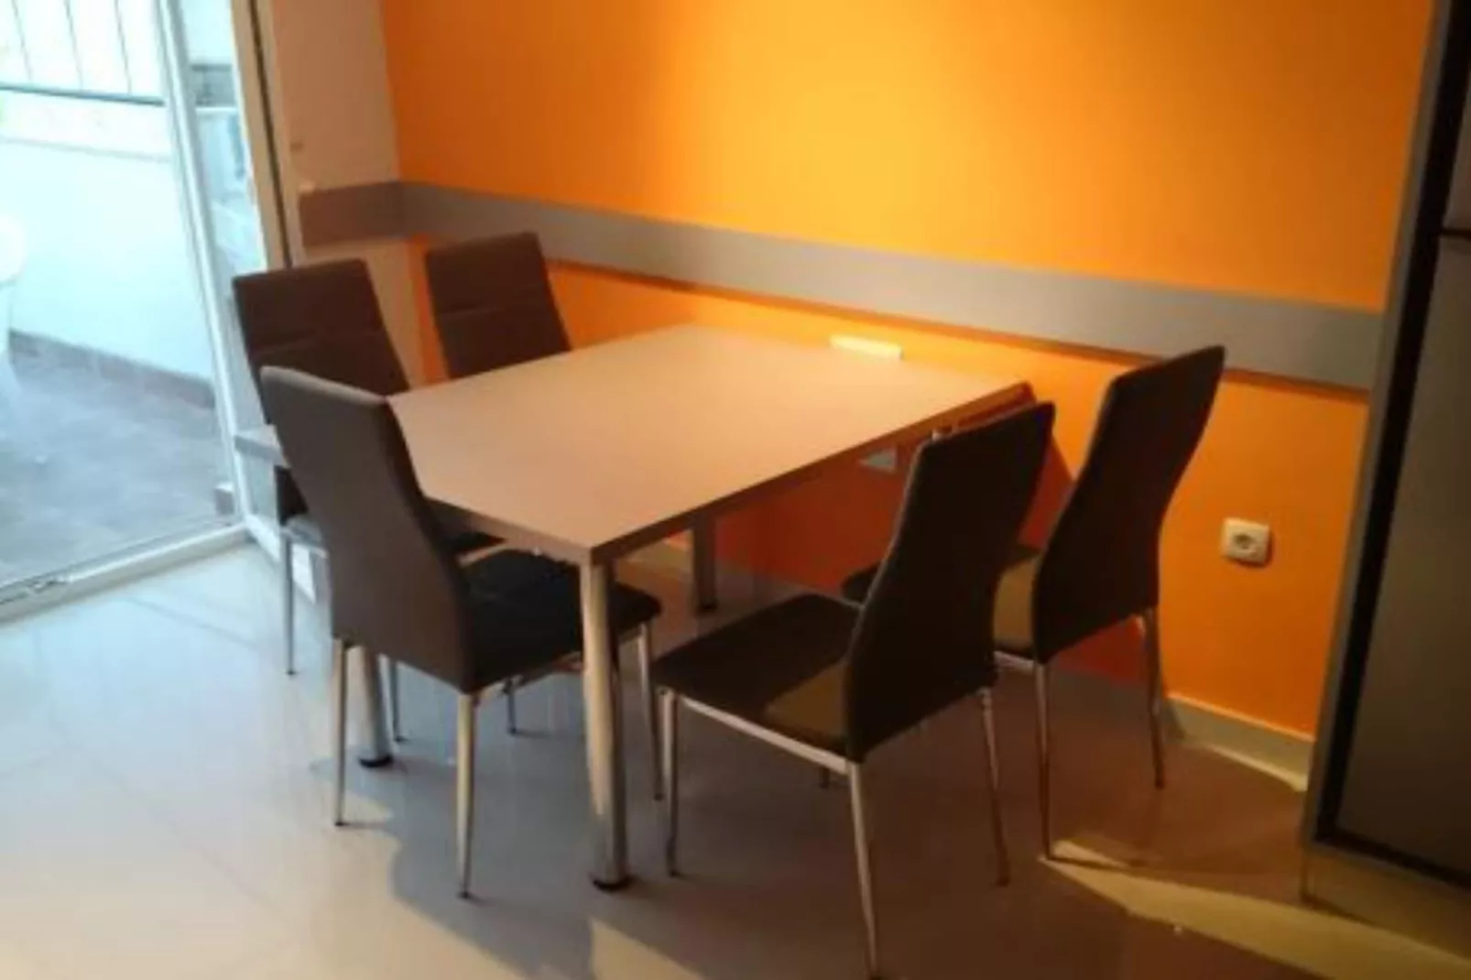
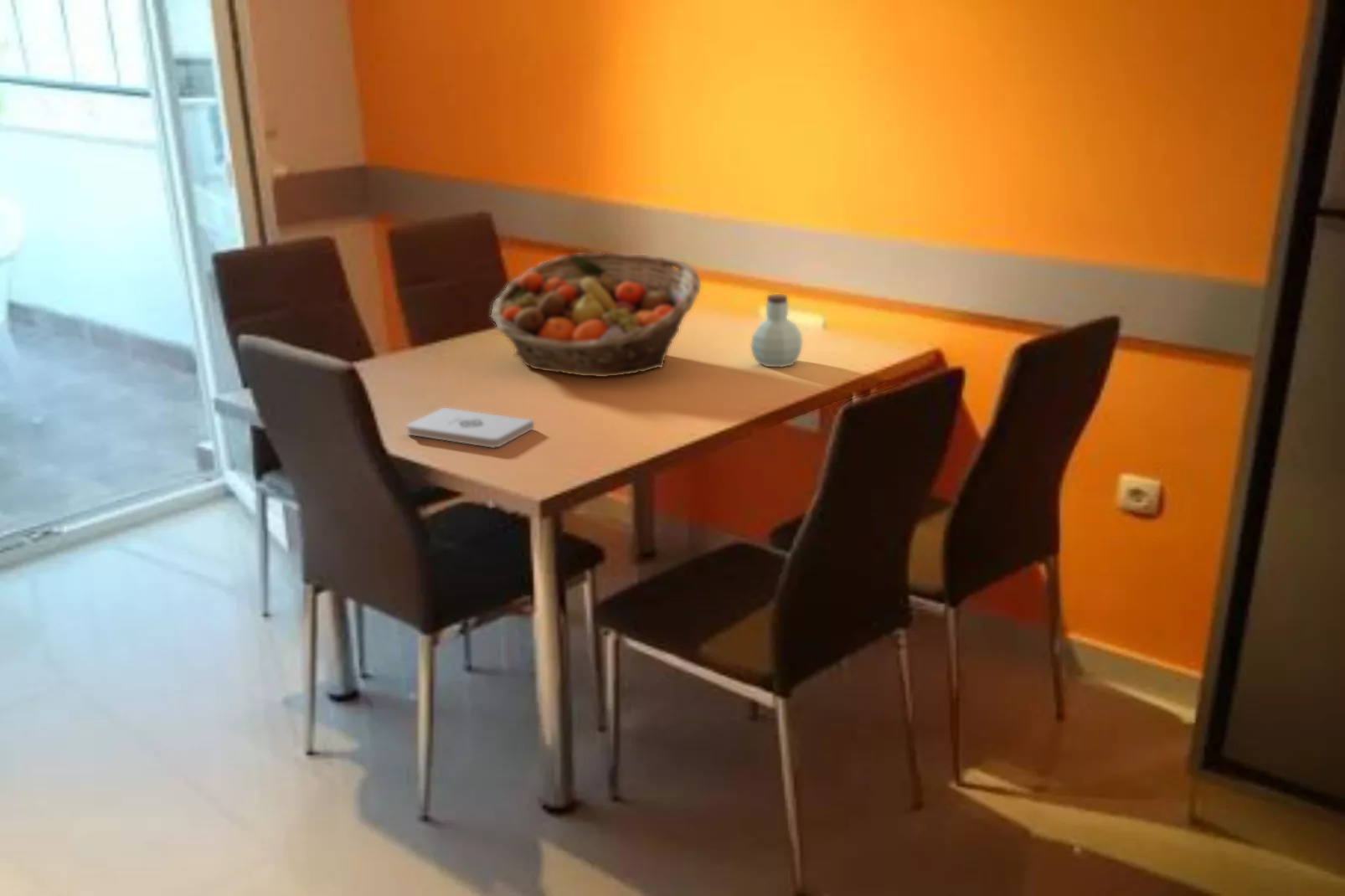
+ fruit basket (595, 312)
+ jar (776, 329)
+ notepad (469, 427)
